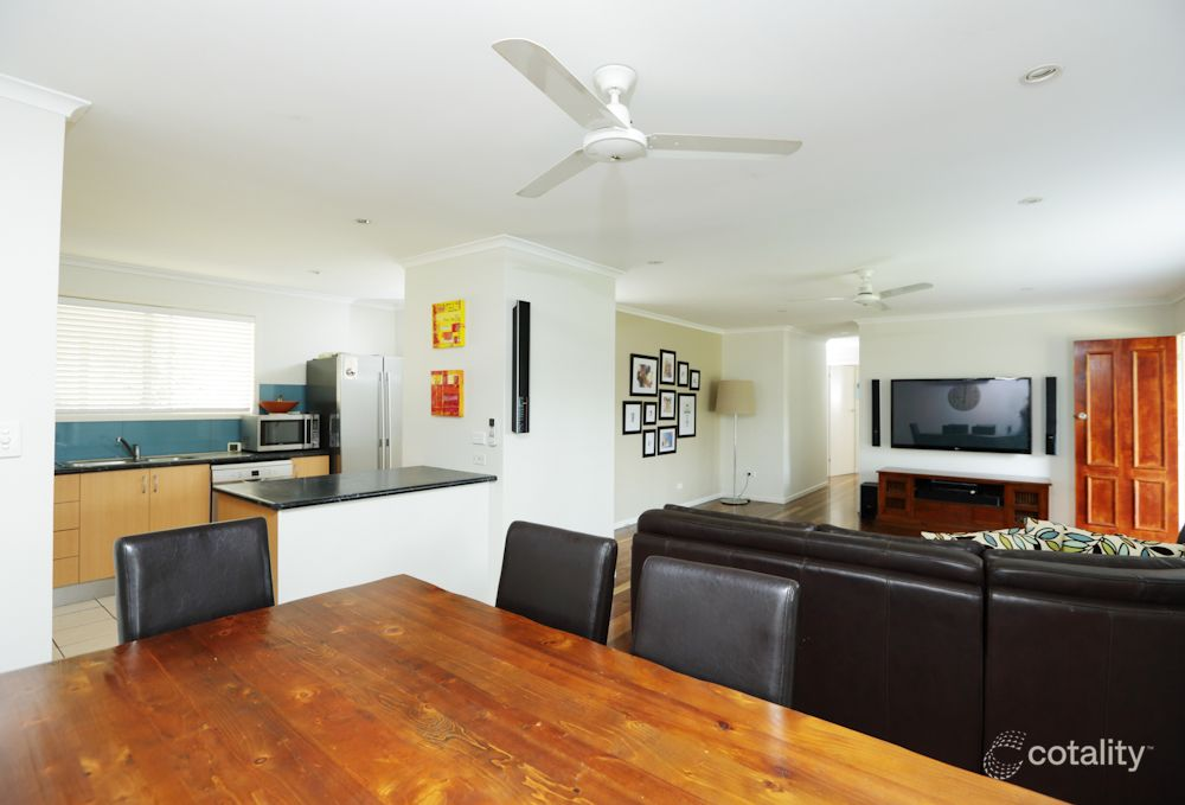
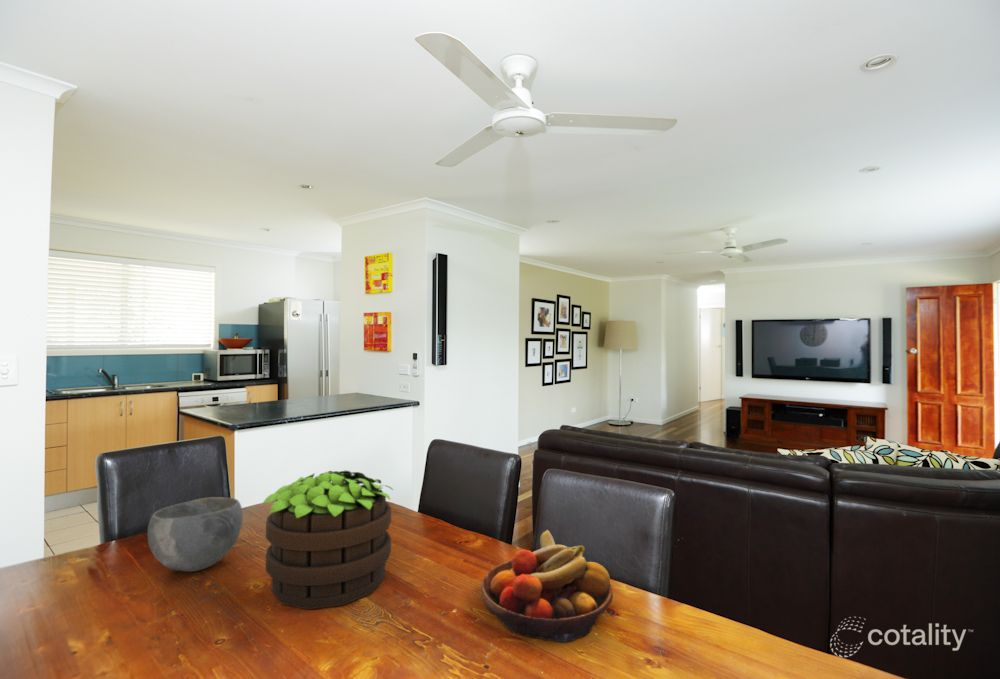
+ potted plant (330, 526)
+ bowl (196, 534)
+ fruit bowl (545, 578)
